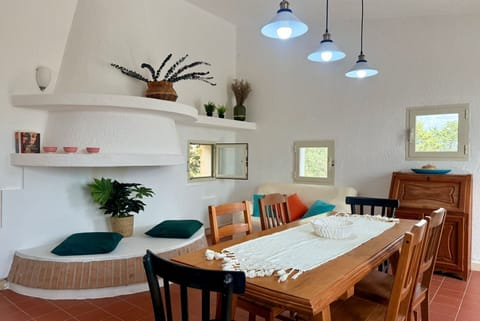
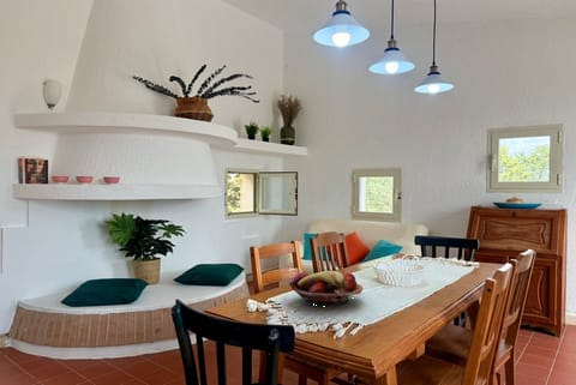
+ fruit basket (326, 284)
